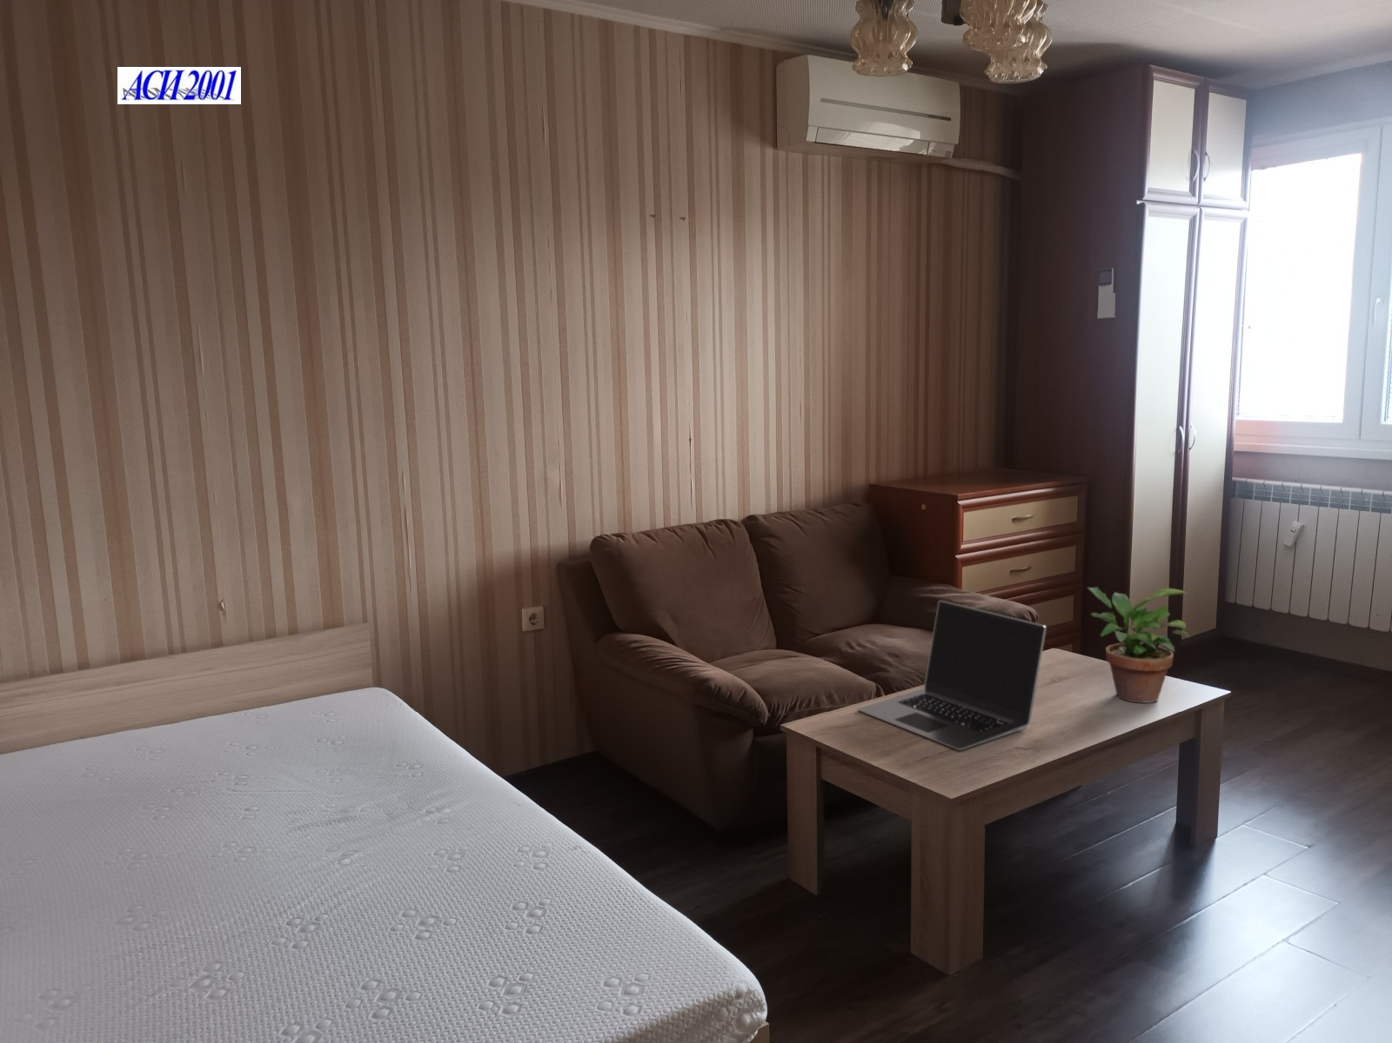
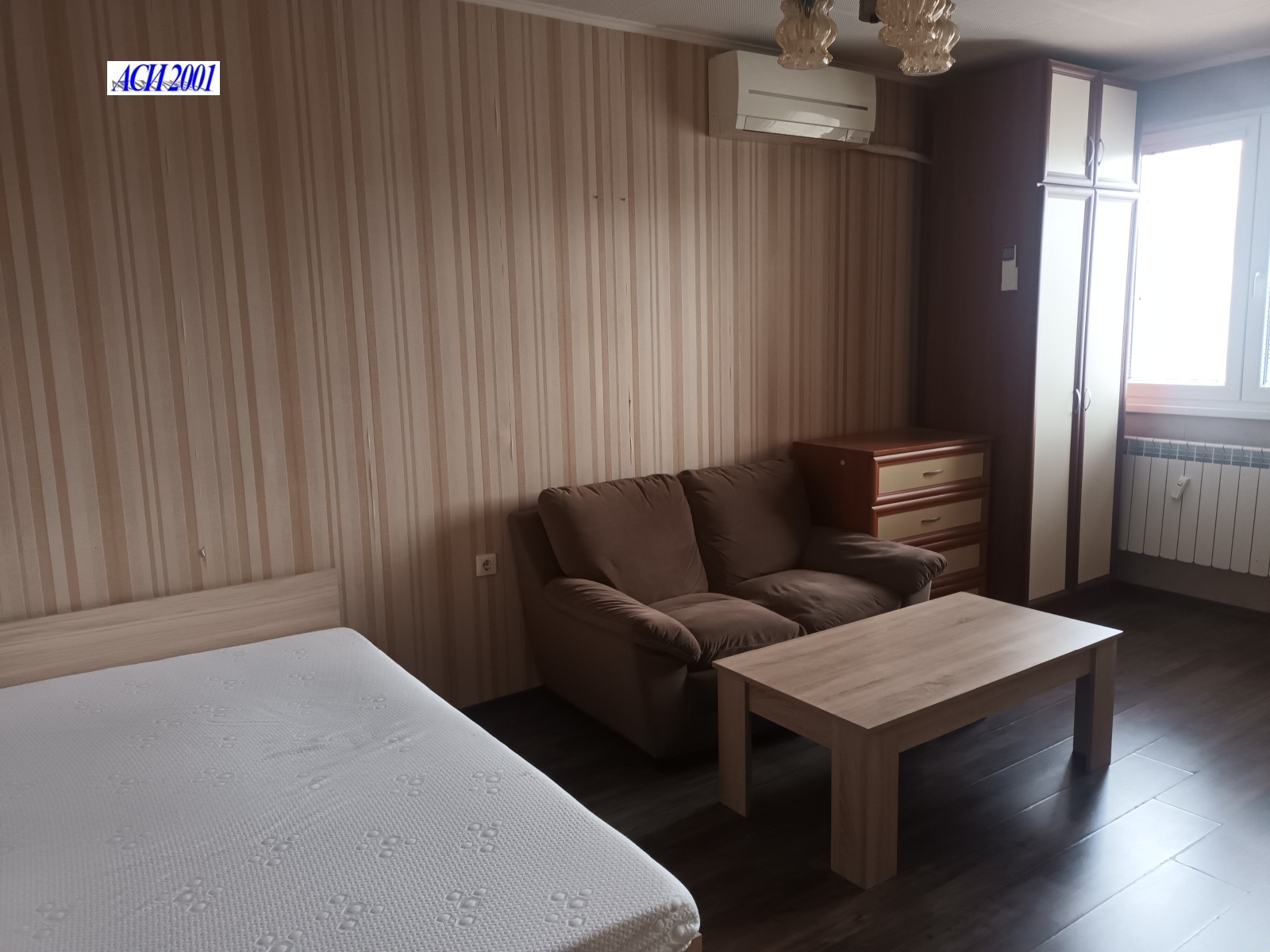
- potted plant (1127, 641)
- laptop (948, 669)
